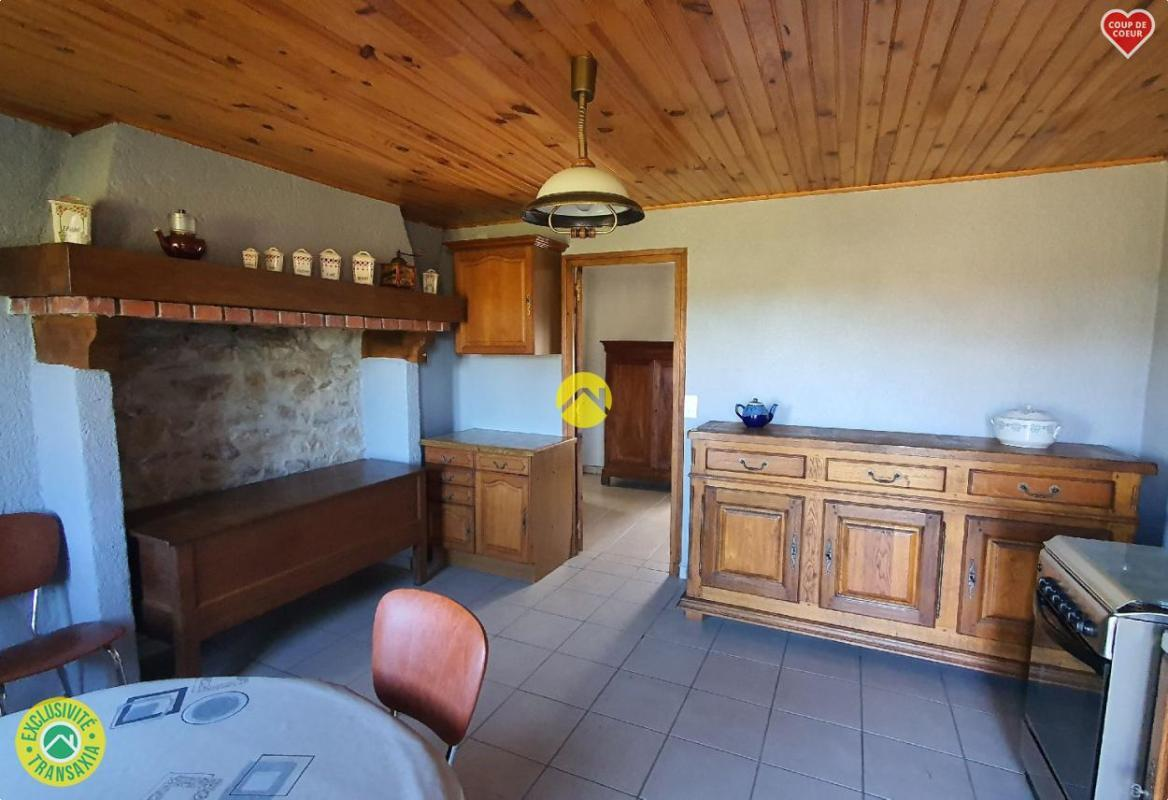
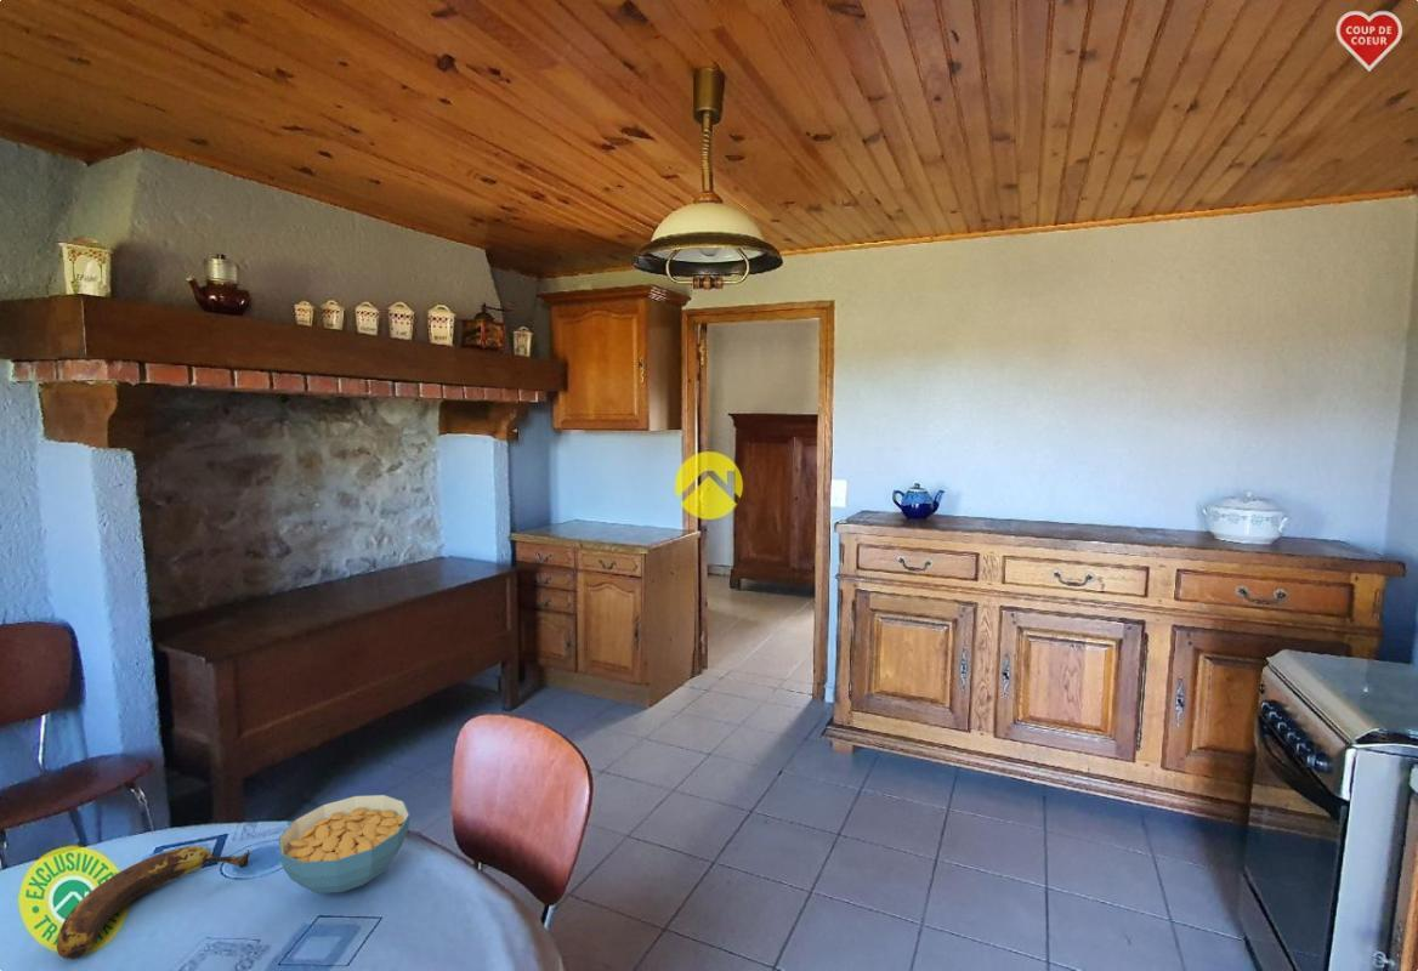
+ banana (146, 891)
+ cereal bowl (347, 852)
